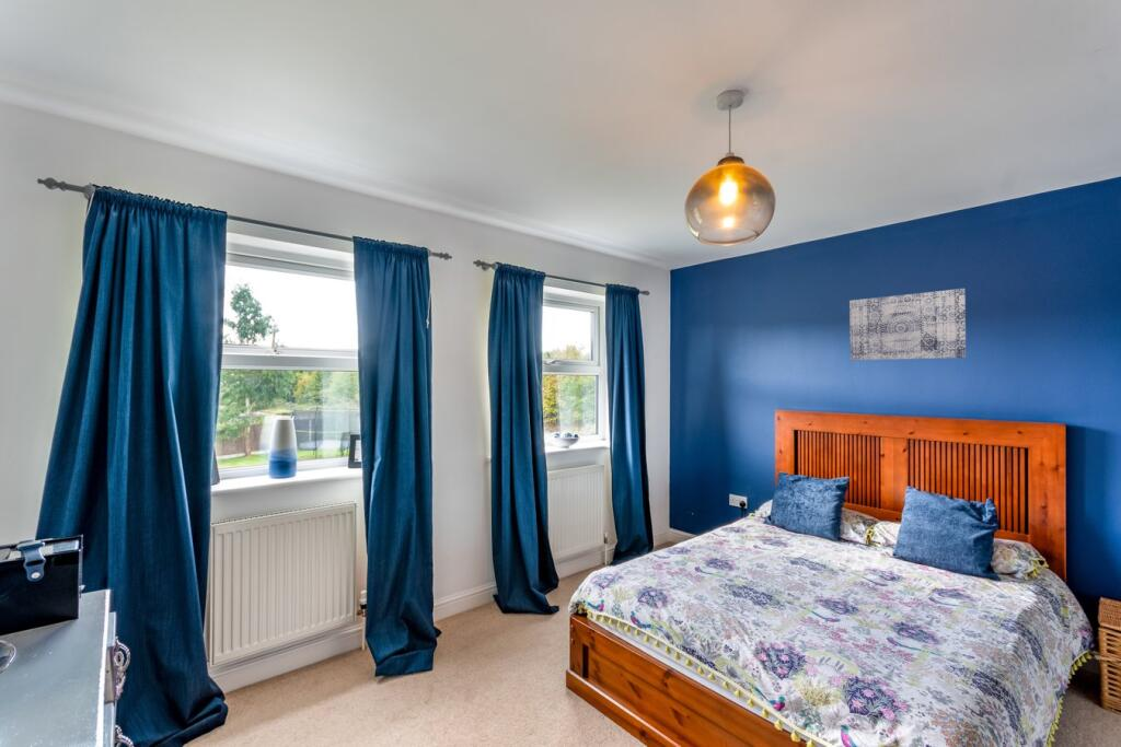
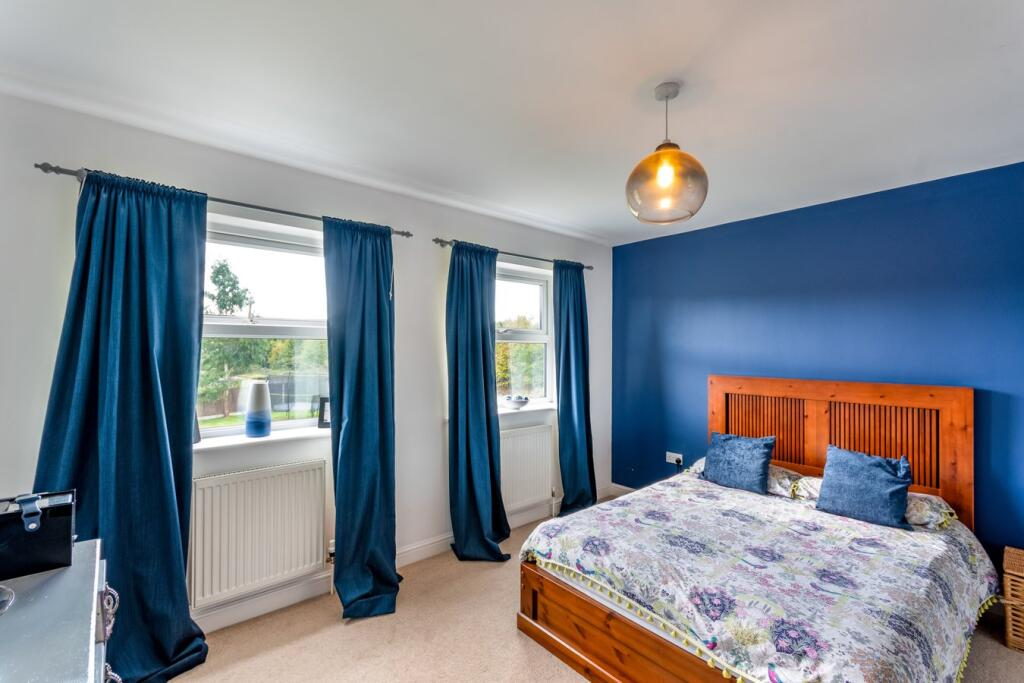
- wall art (903, 327)
